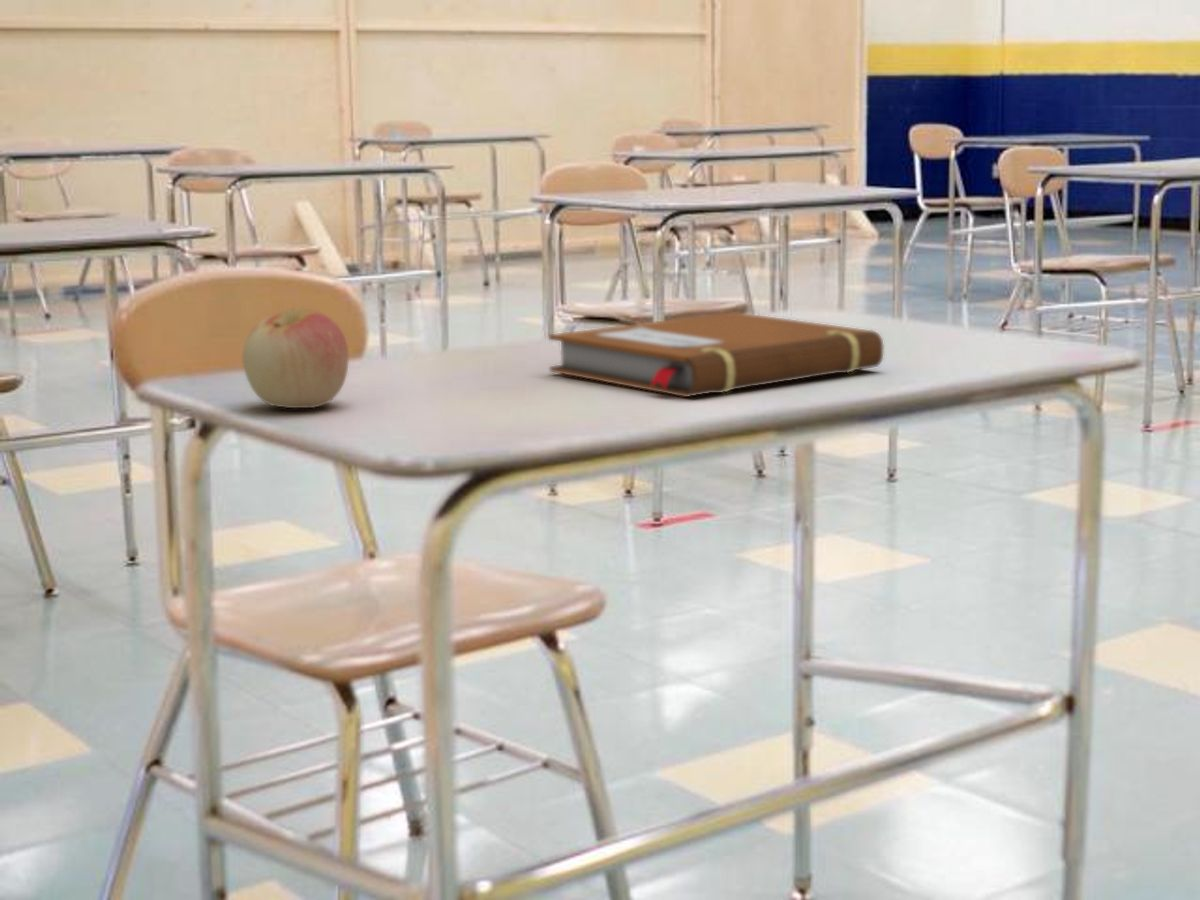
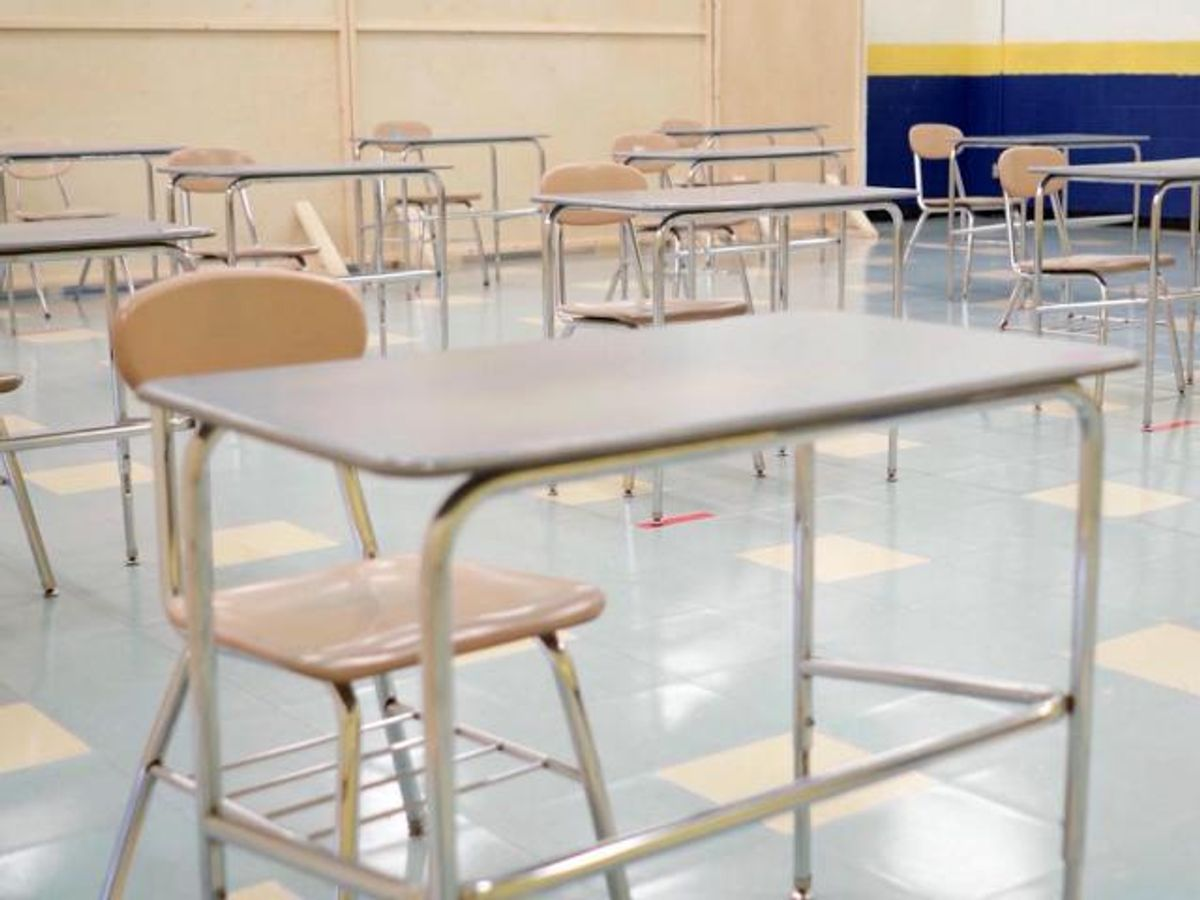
- apple (295, 357)
- notebook (711, 351)
